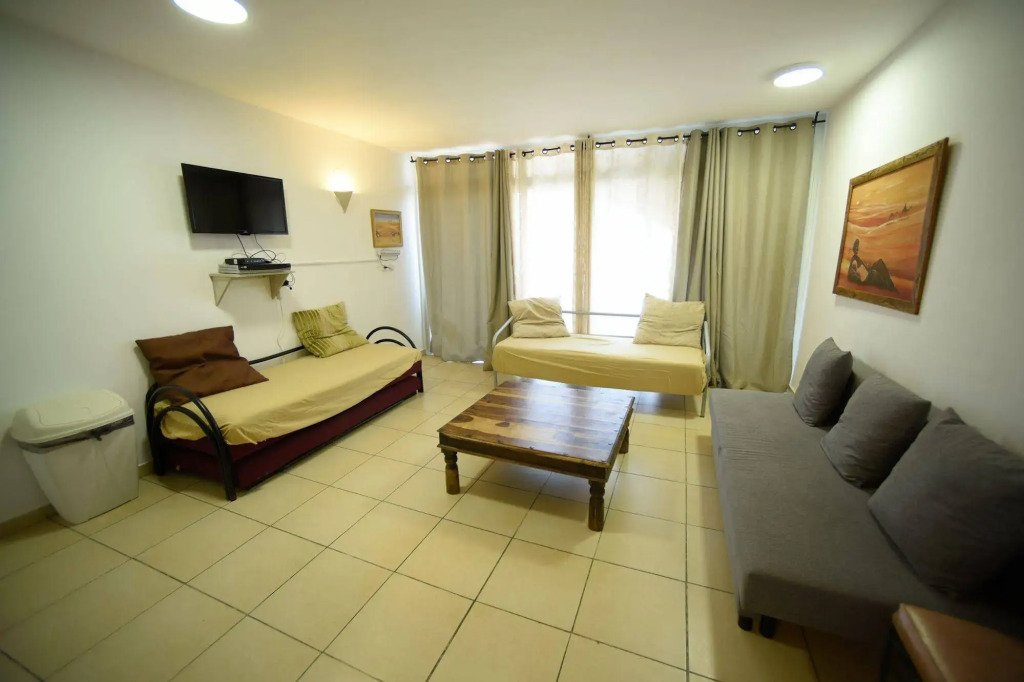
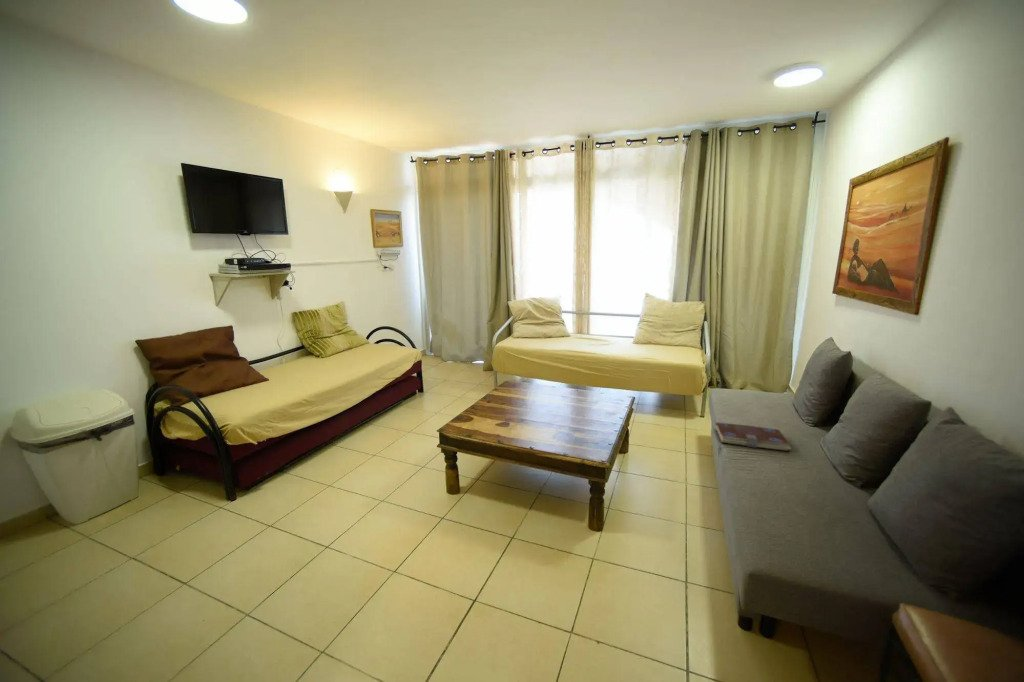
+ book (750, 435)
